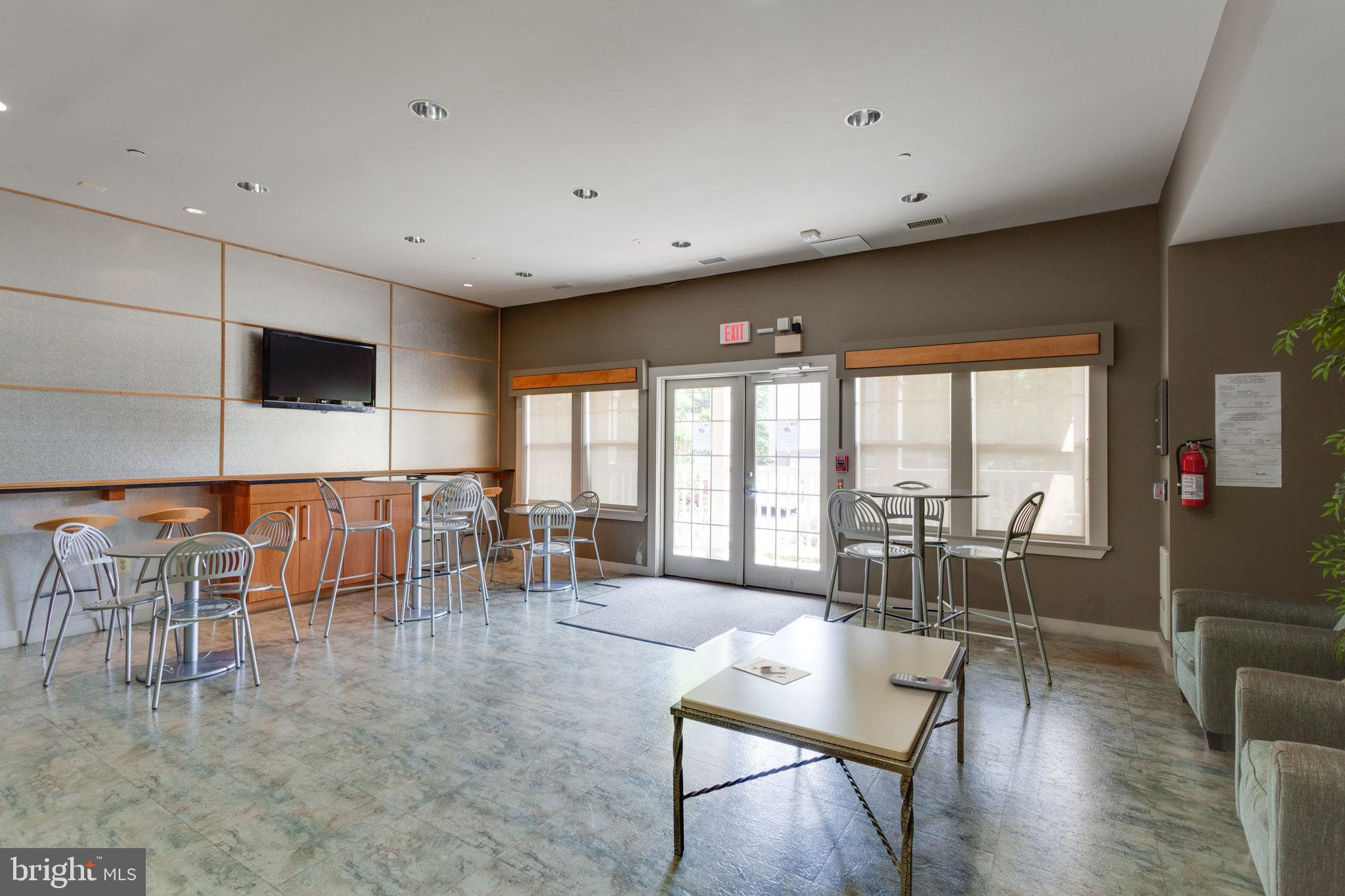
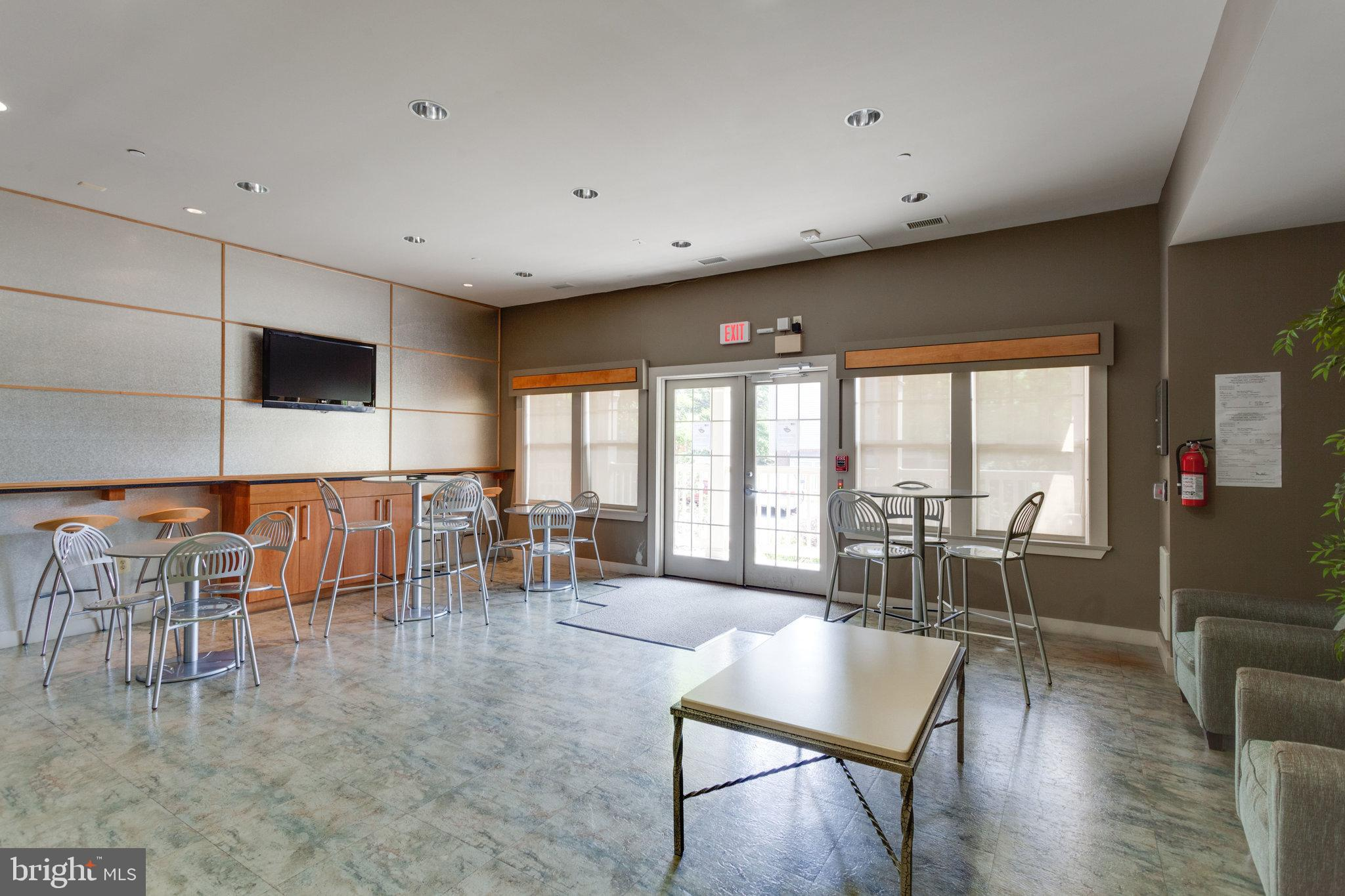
- remote control (921, 682)
- architectural model (770, 666)
